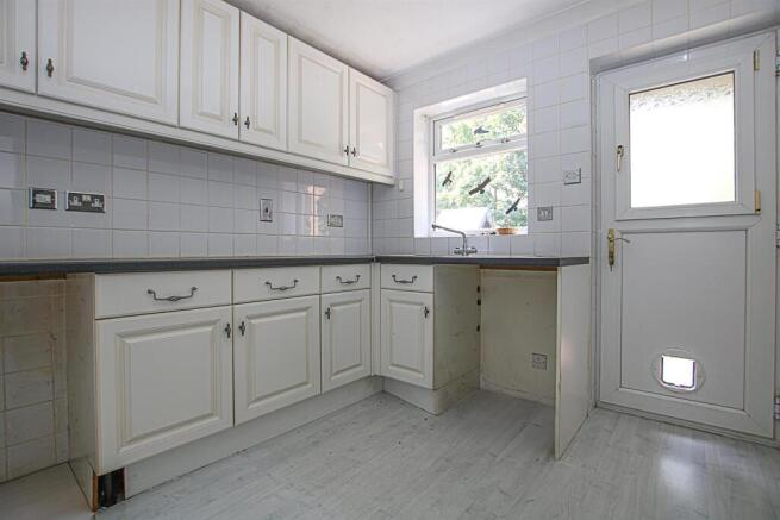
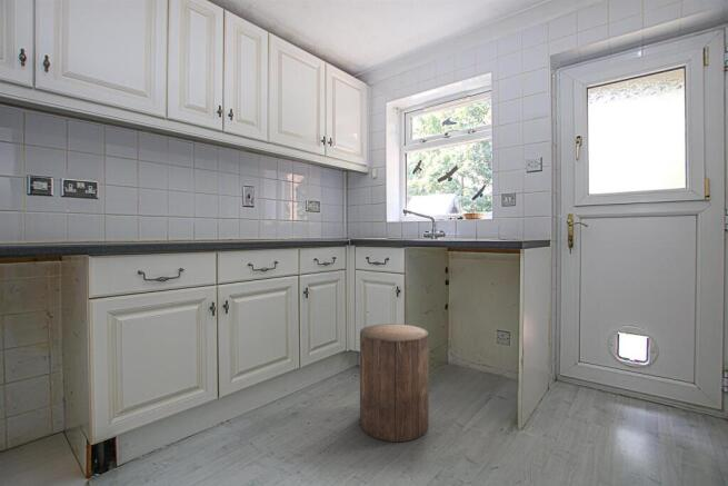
+ stool (393, 377)
